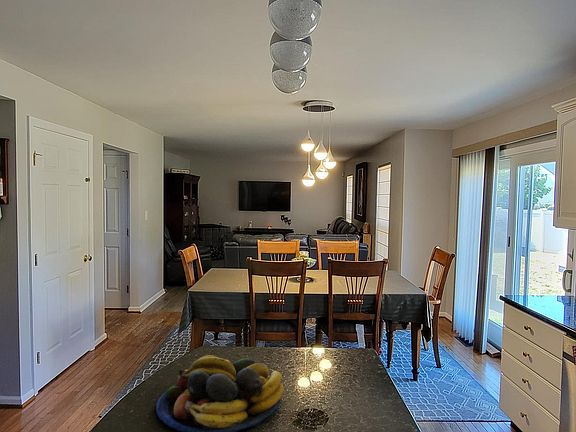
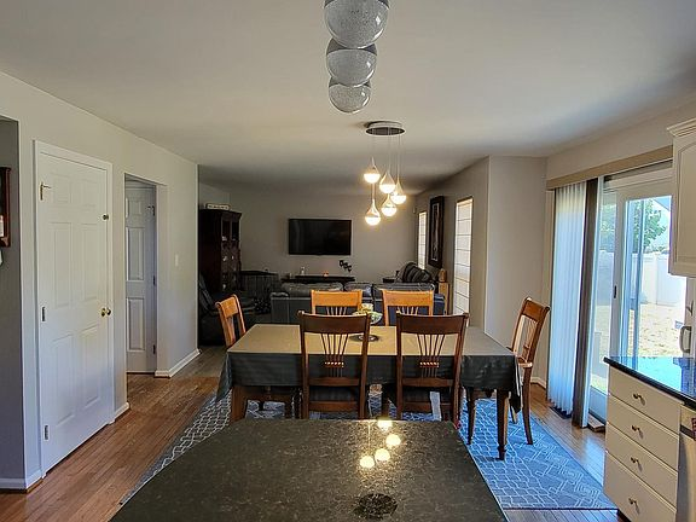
- fruit bowl (219, 379)
